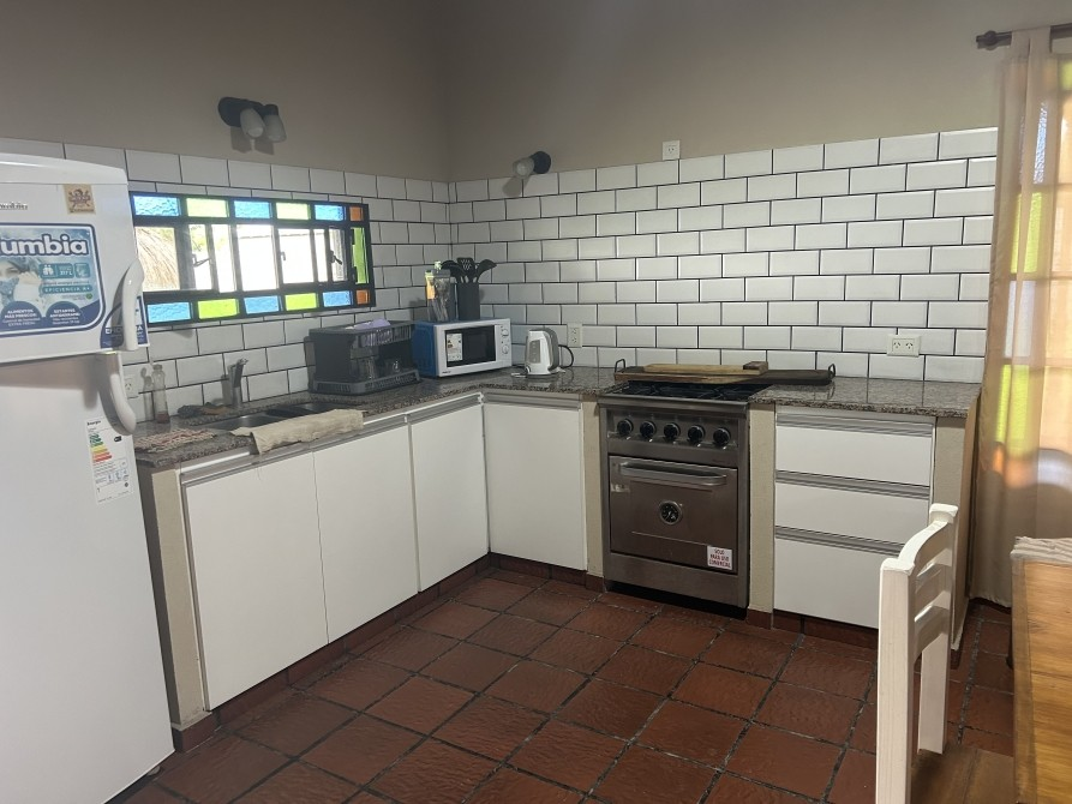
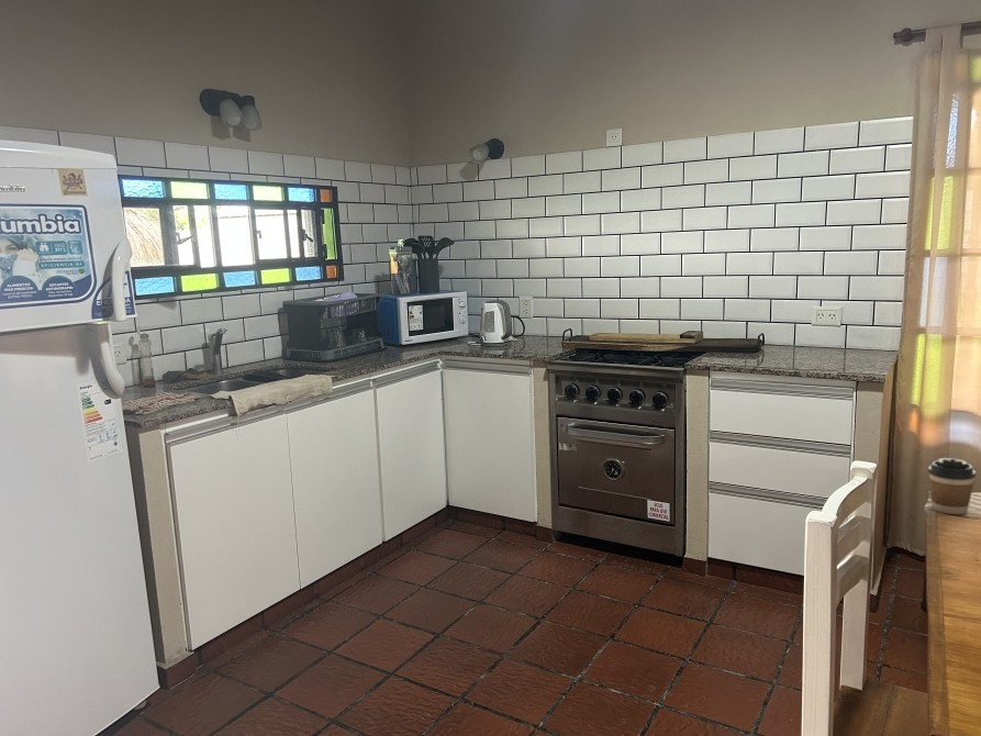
+ coffee cup (950, 483)
